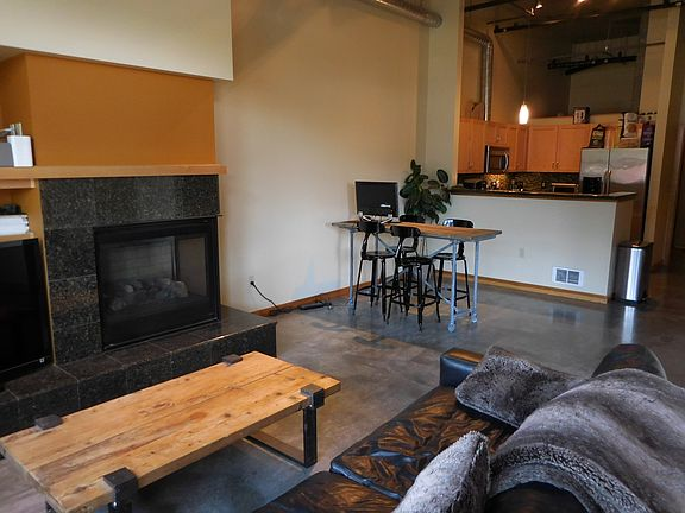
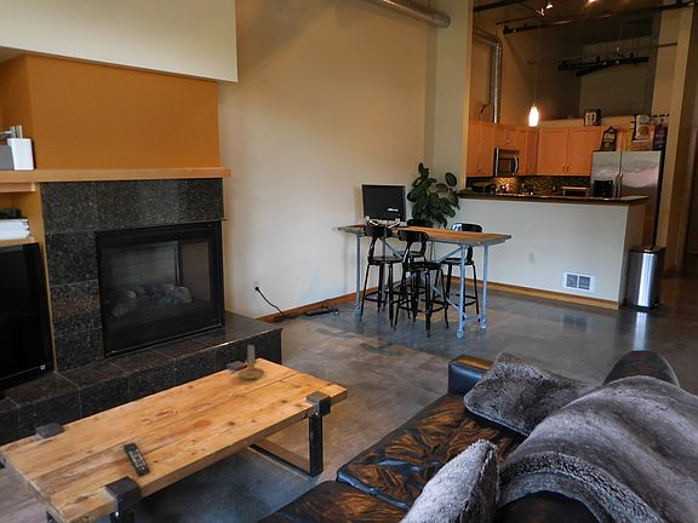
+ candle (248, 361)
+ remote control (136, 458)
